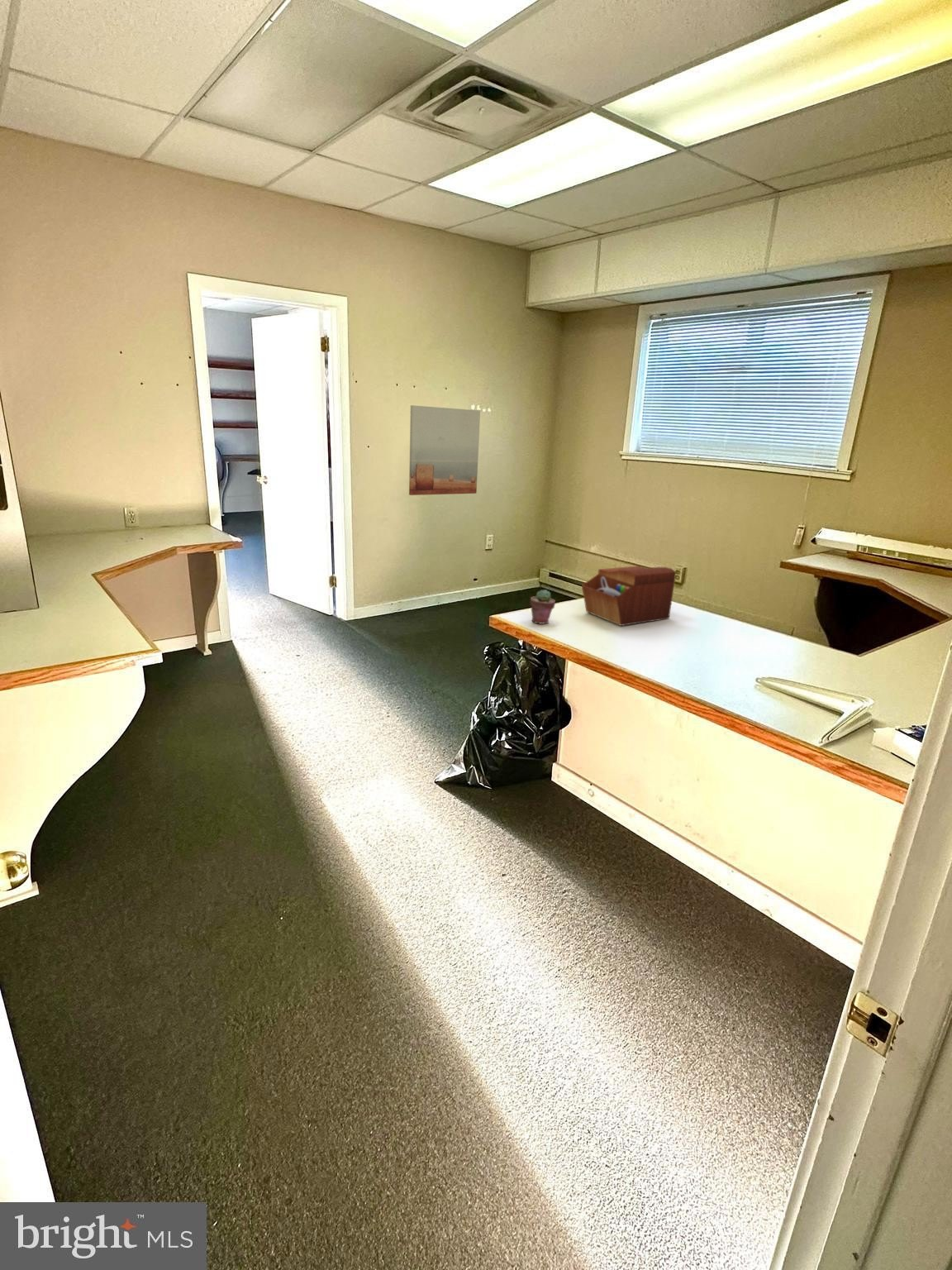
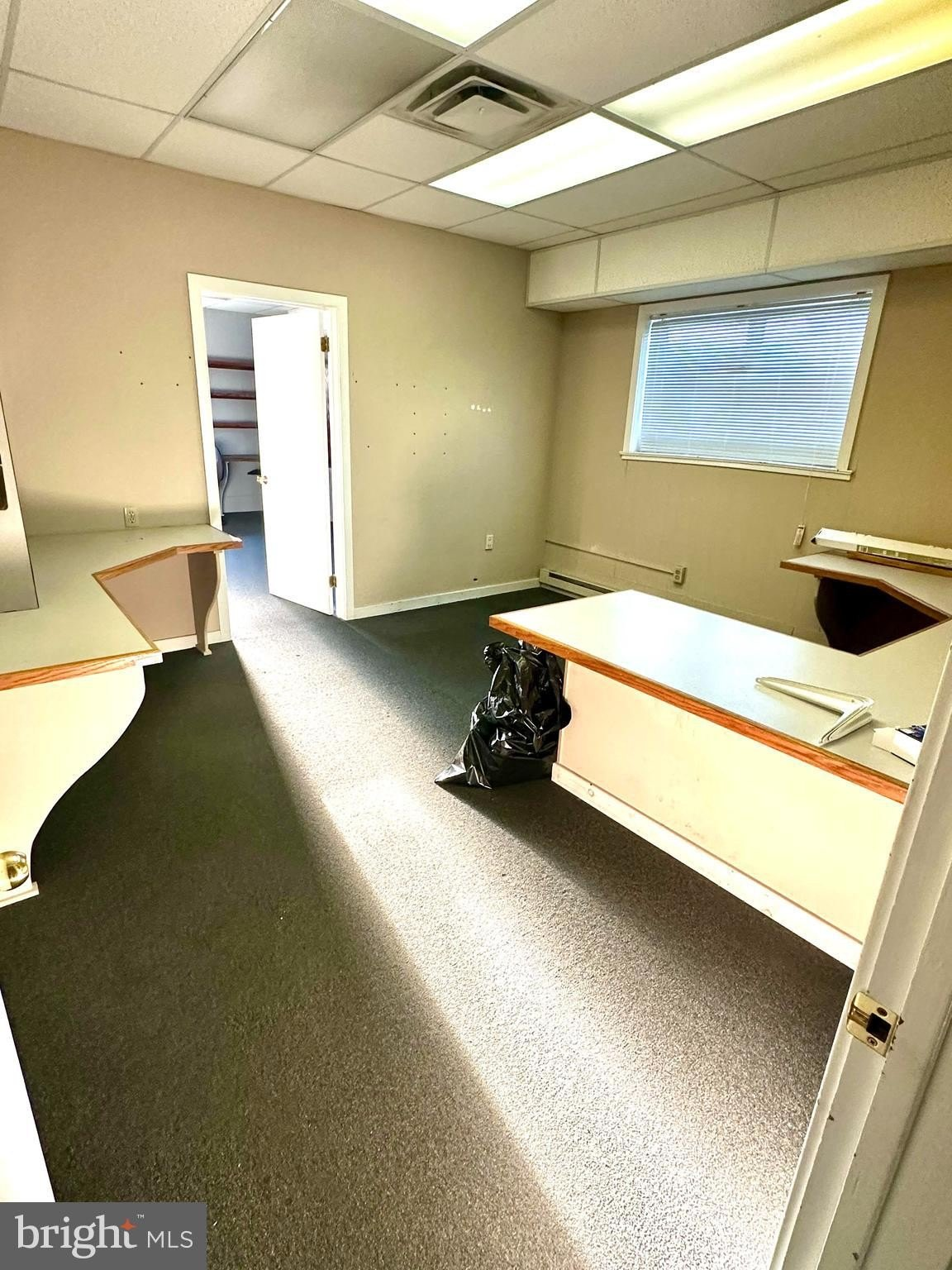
- sewing box (626, 591)
- potted succulent (542, 605)
- wall art (445, 451)
